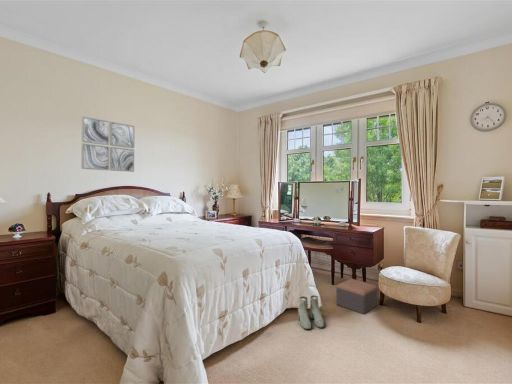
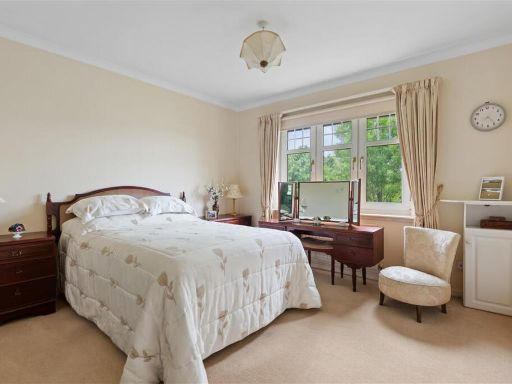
- wall art (110, 145)
- footstool (356, 294)
- boots (310, 310)
